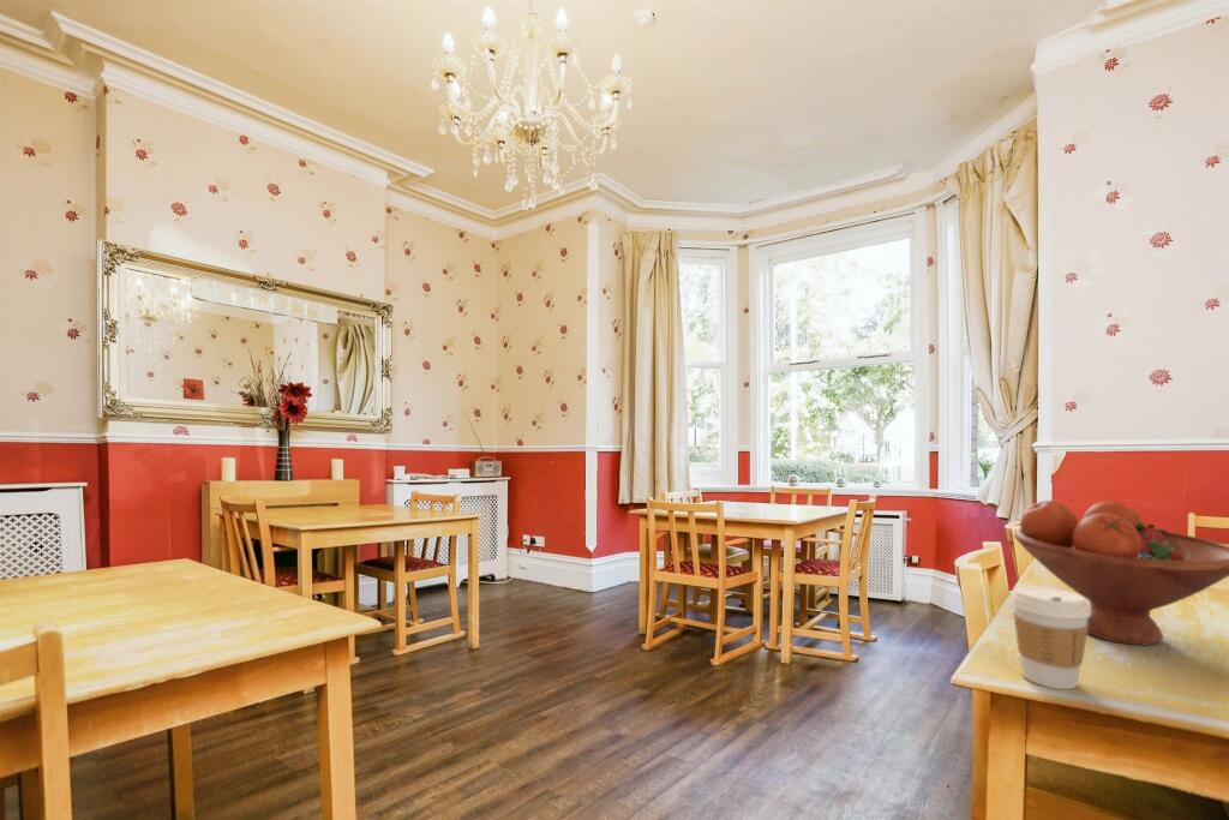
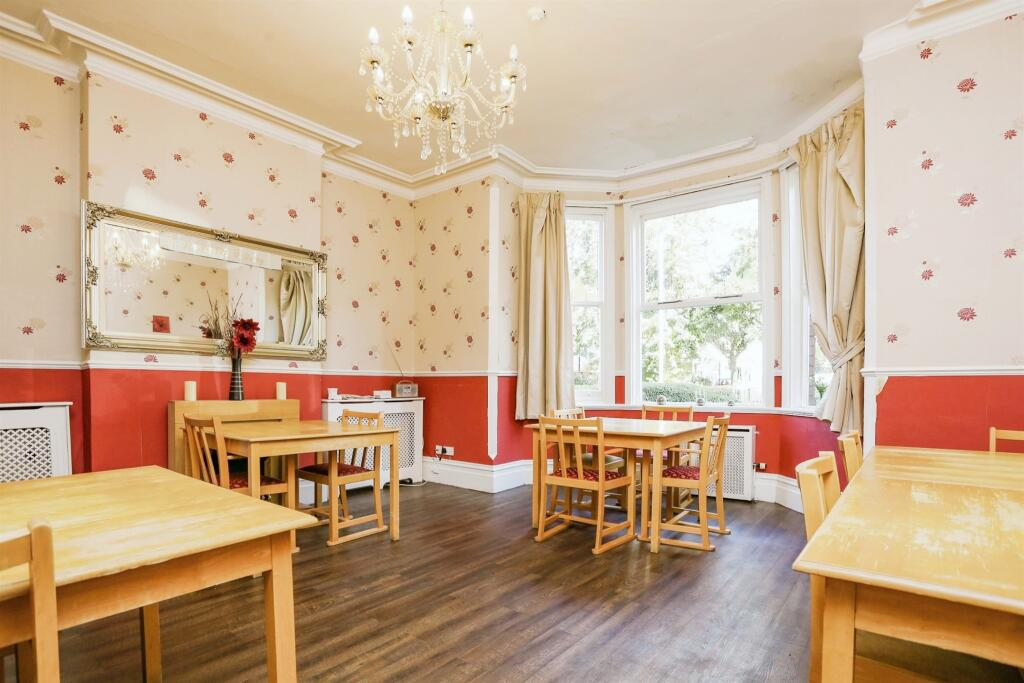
- fruit bowl (1119, 569)
- coffee cup (1049, 634)
